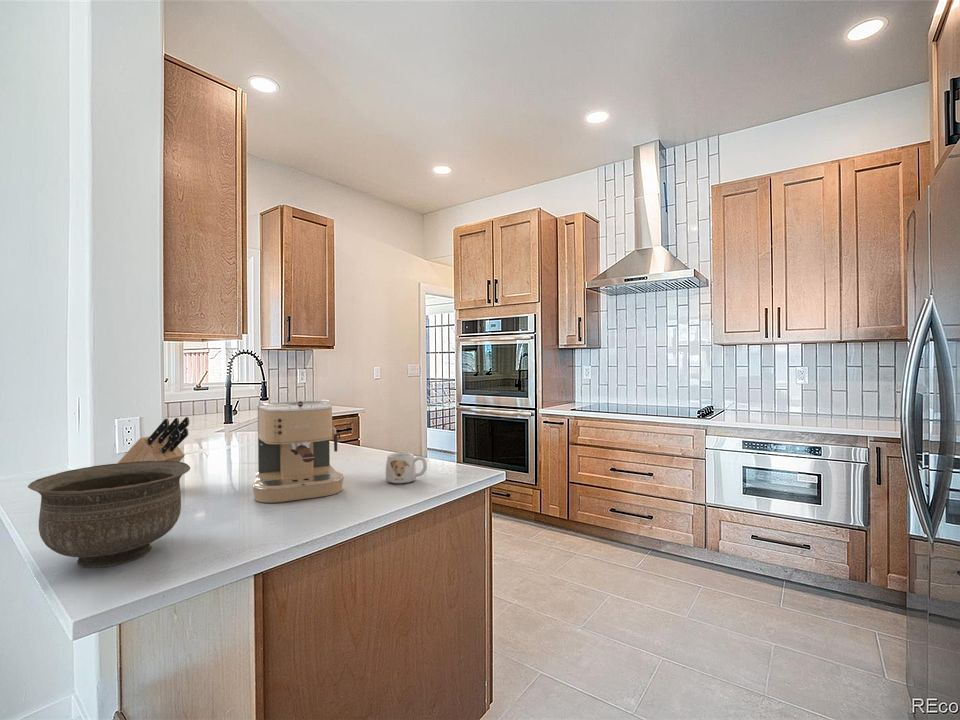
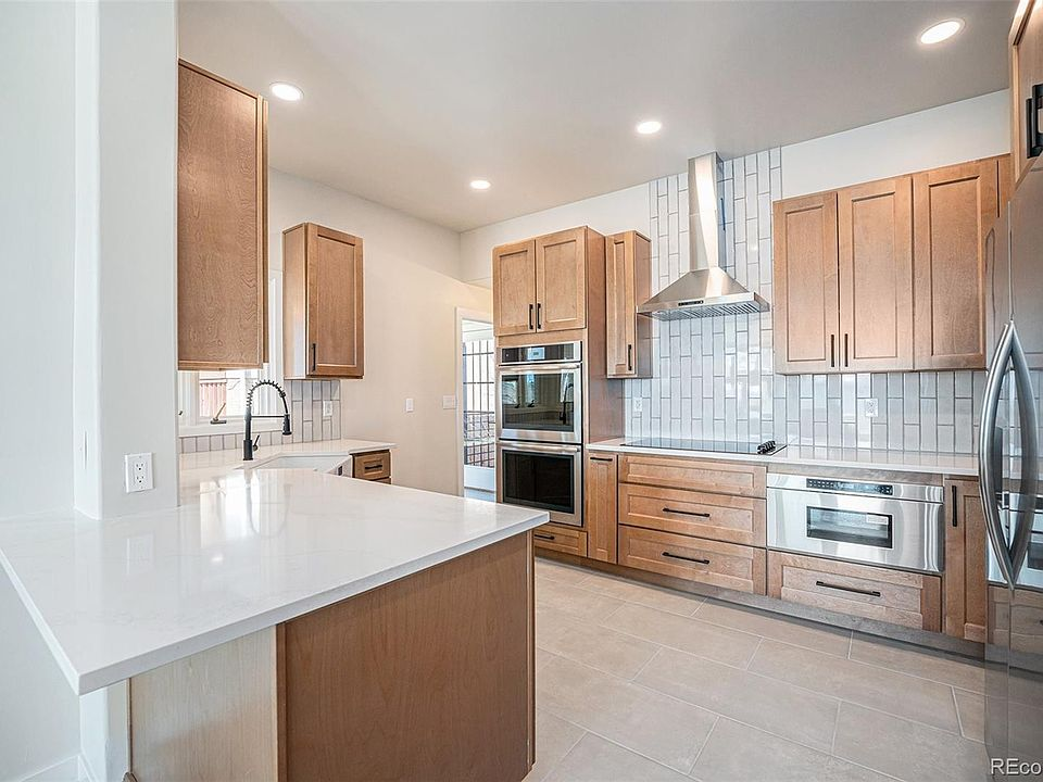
- mug (406, 467)
- bowl (115, 514)
- coffee maker (298, 445)
- knife block (145, 454)
